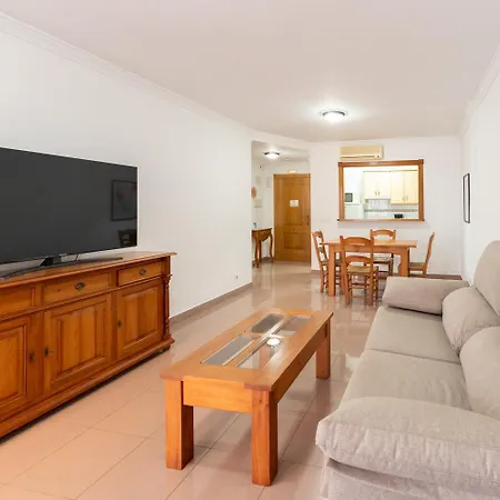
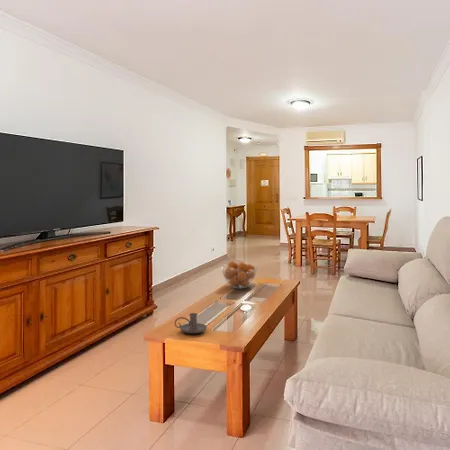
+ fruit basket (239, 274)
+ candle holder (190, 322)
